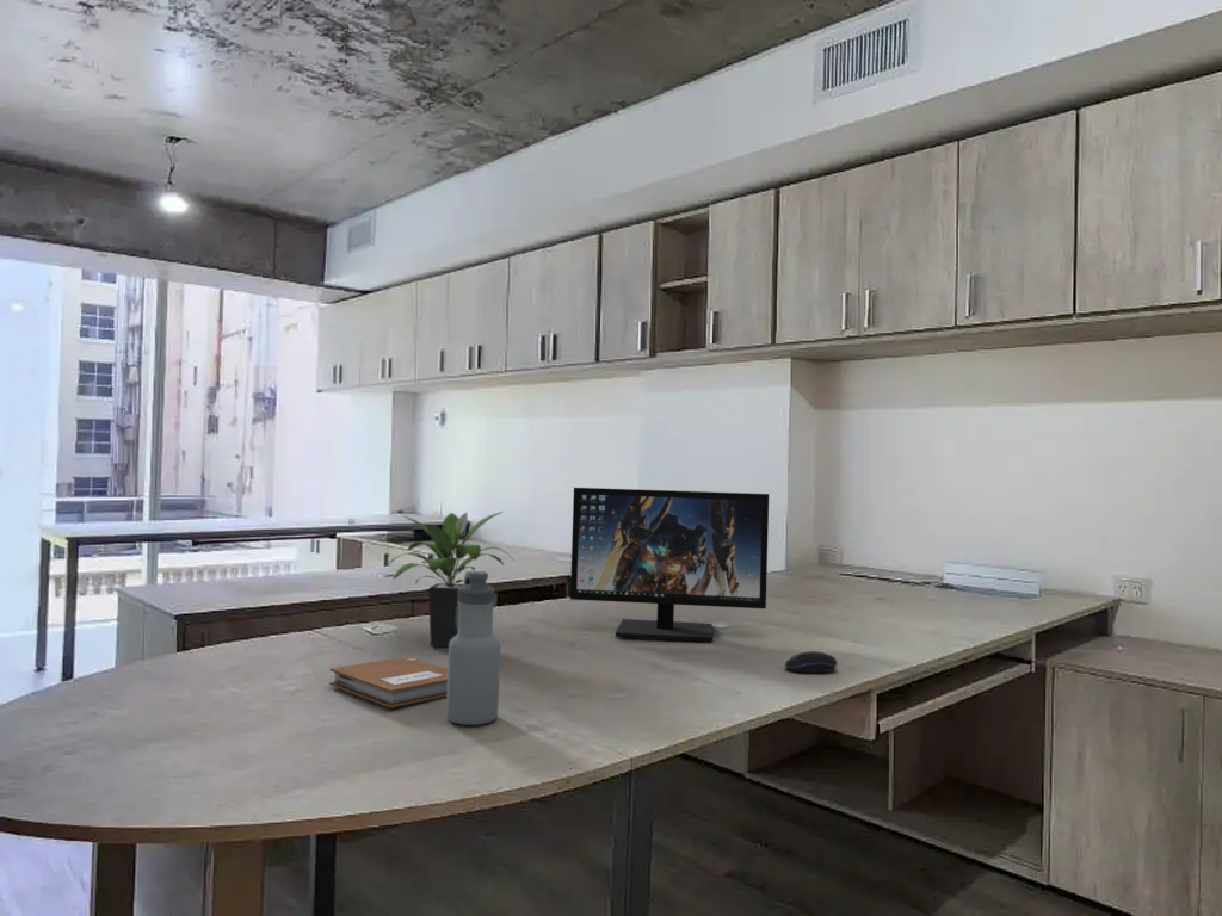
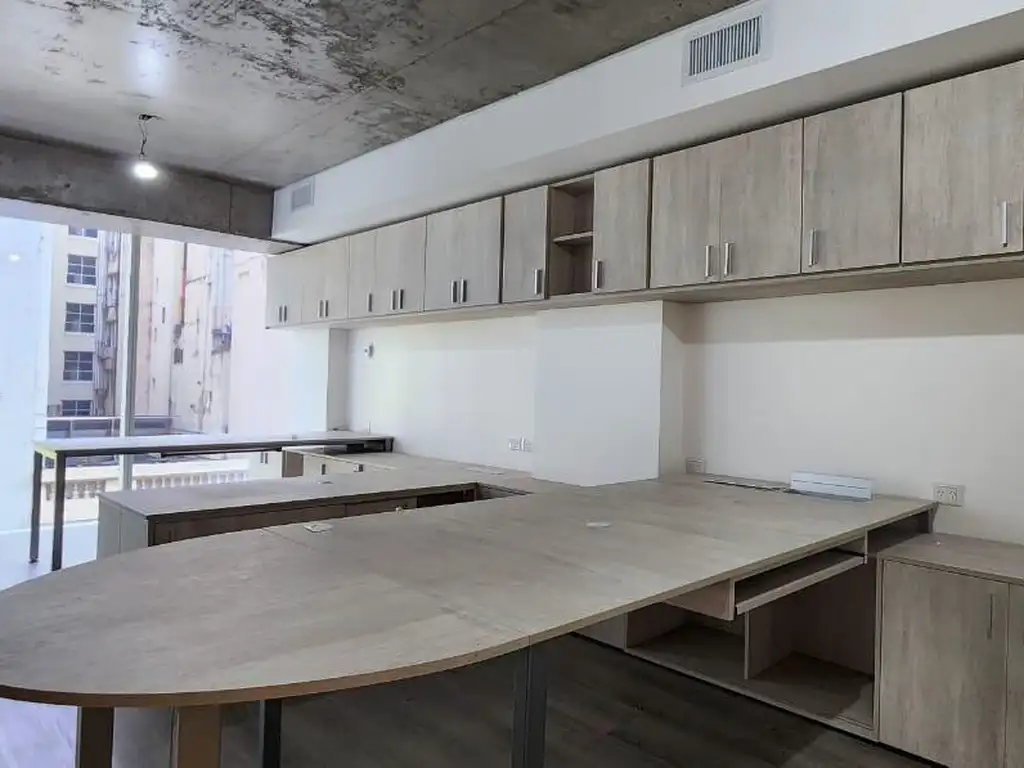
- water bottle (474, 644)
- potted plant (449, 577)
- computer mouse (810, 661)
- notebook (402, 680)
- computer monitor (668, 561)
